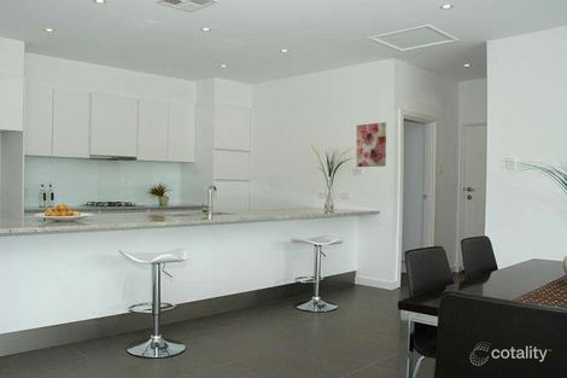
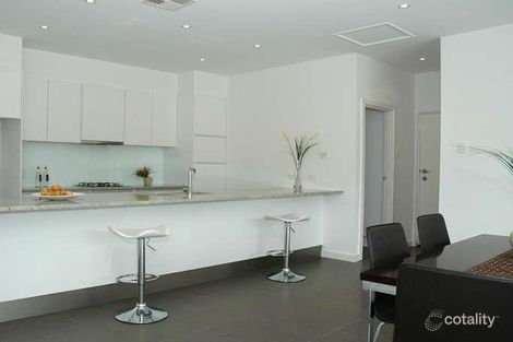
- wall art (370, 145)
